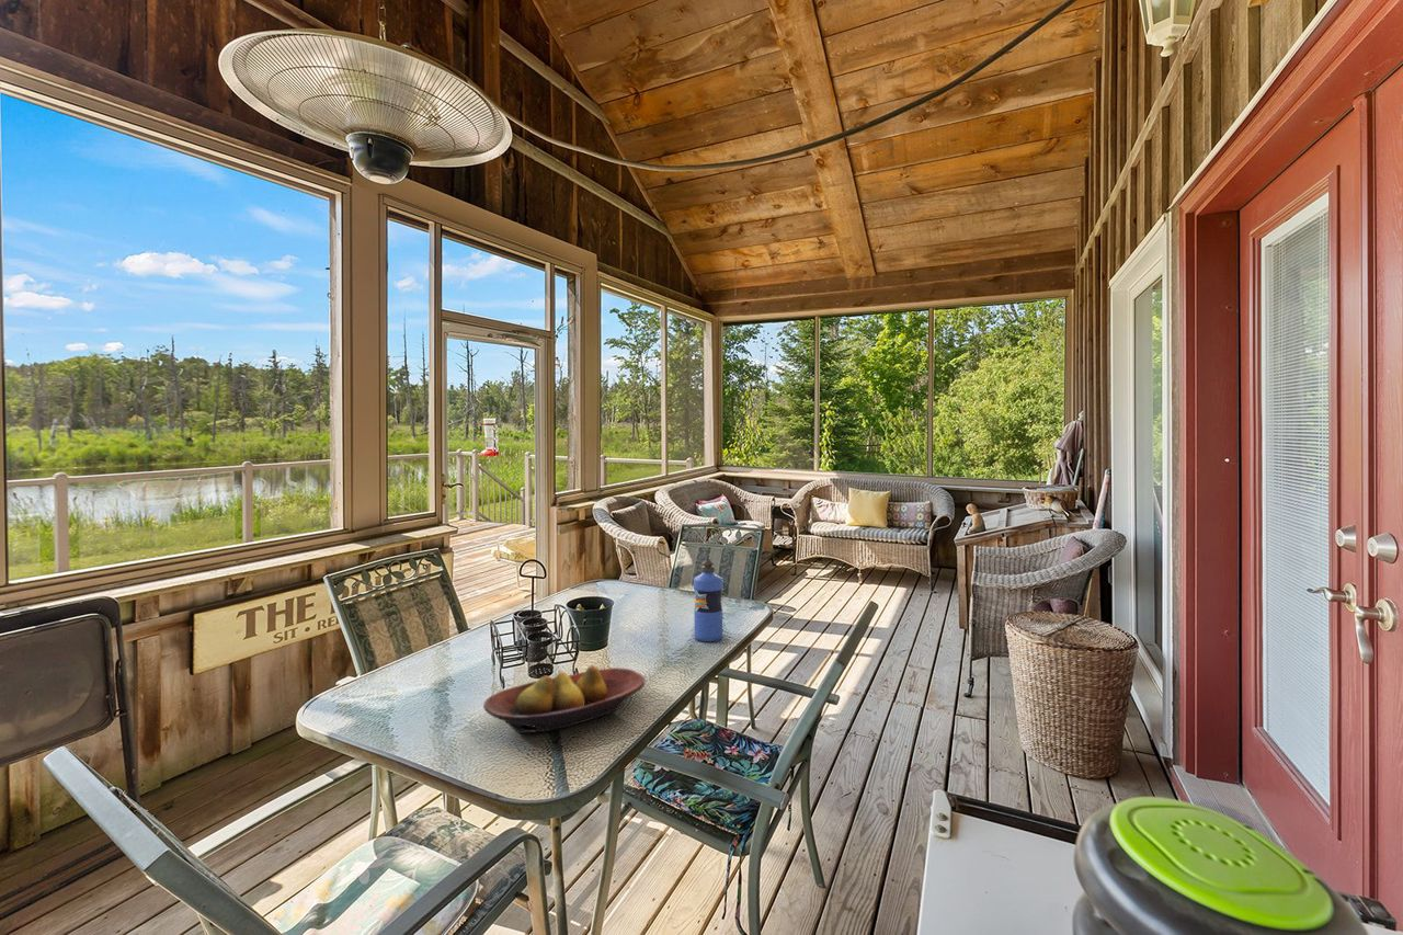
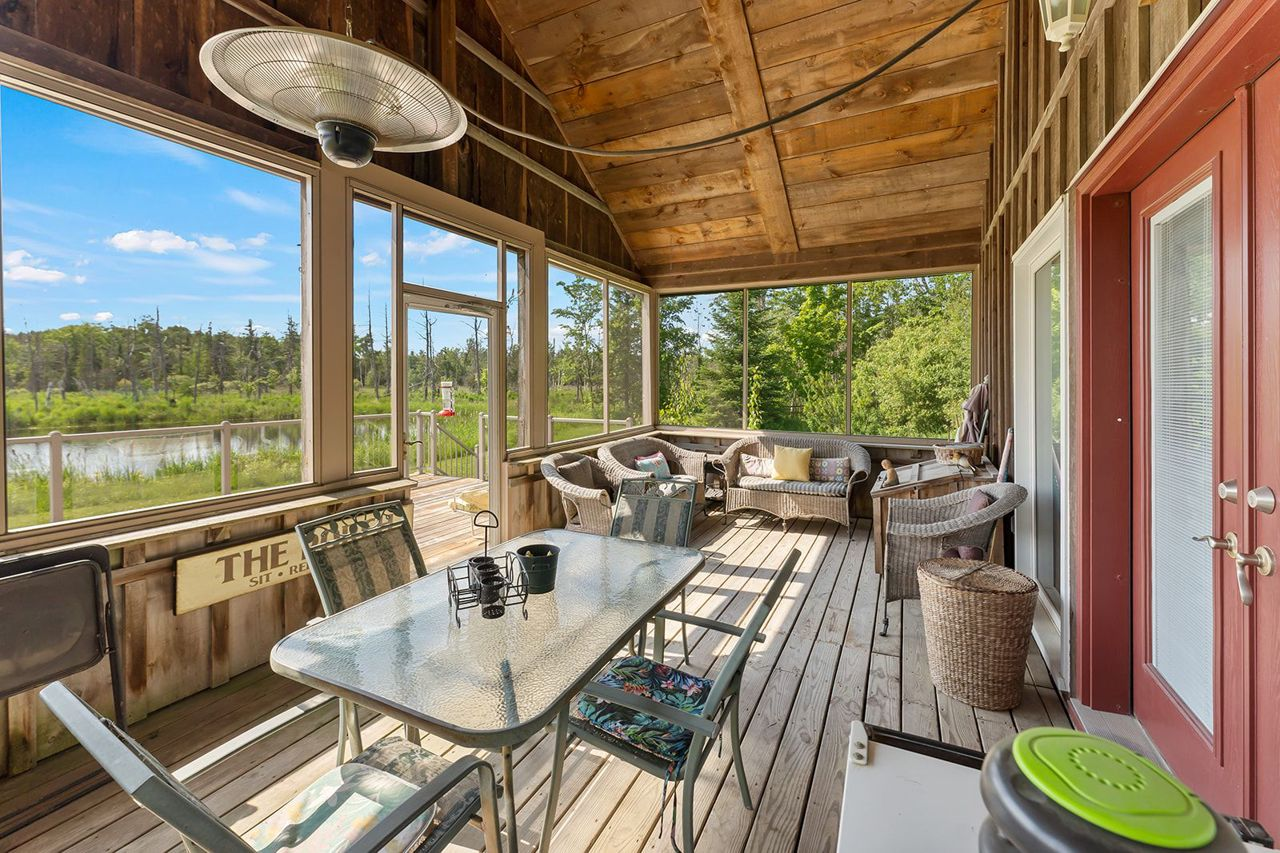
- fruit bowl (569, 692)
- water bottle (708, 598)
